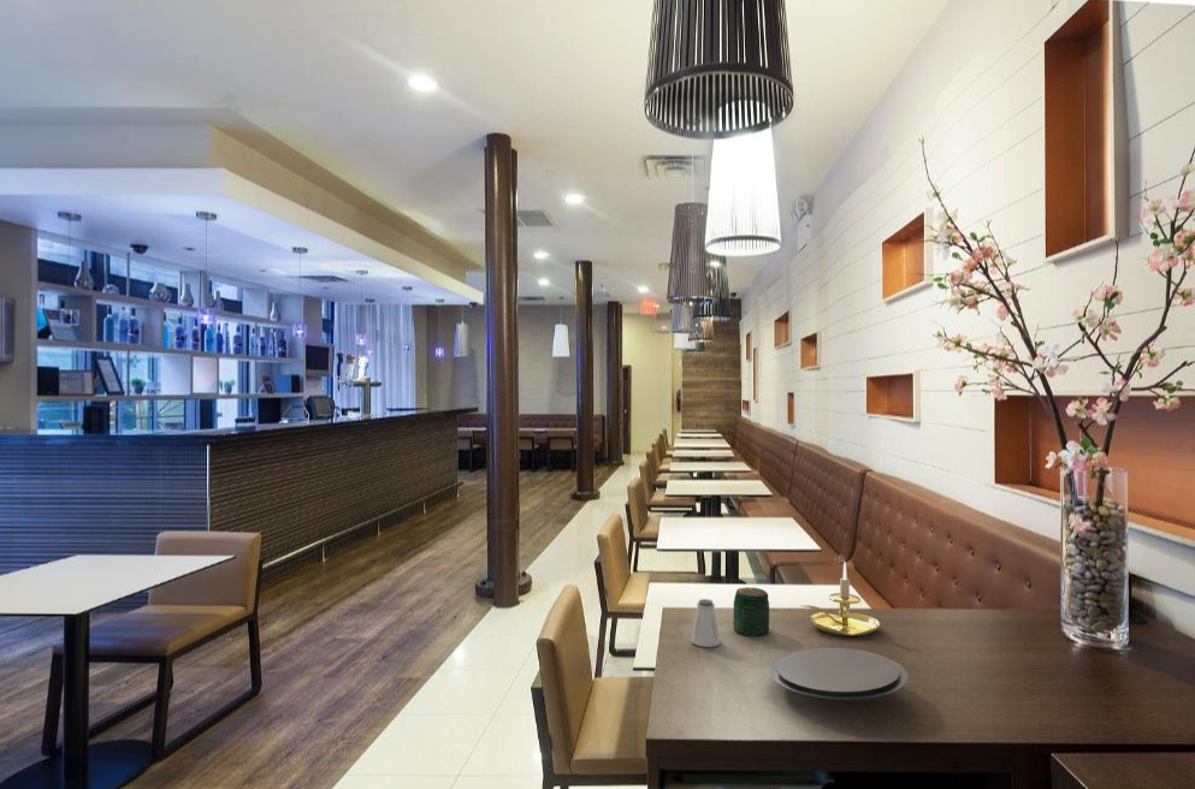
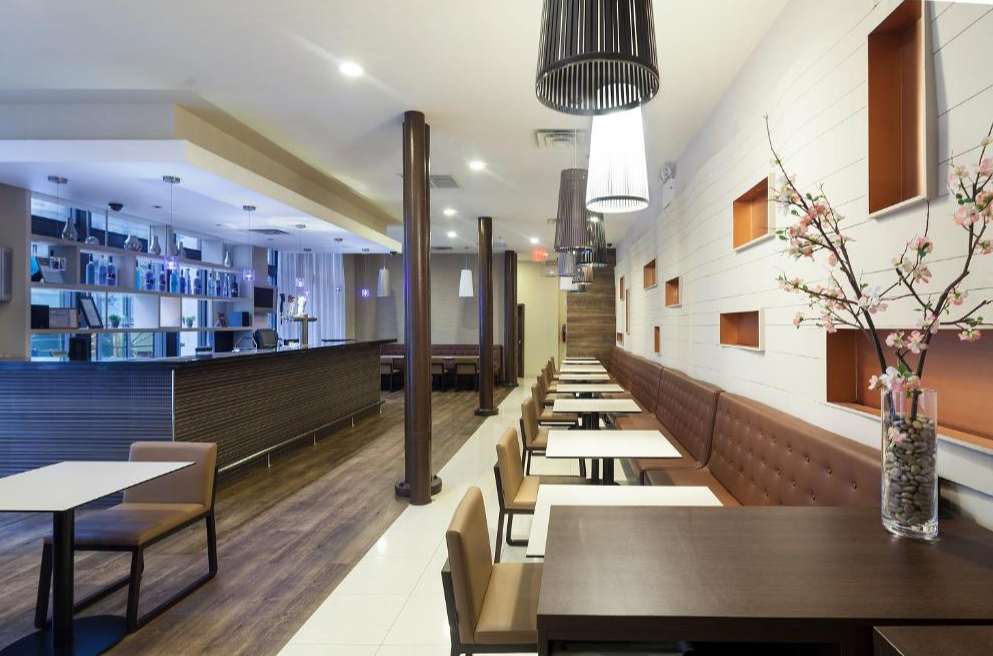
- saltshaker (705, 621)
- plate (836, 677)
- candle holder (839, 594)
- jar (751, 610)
